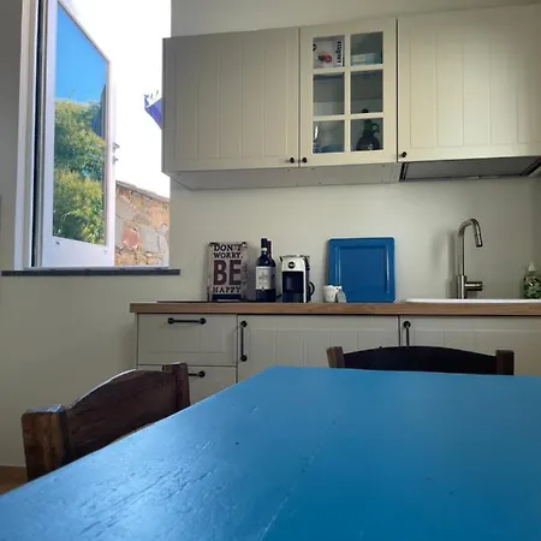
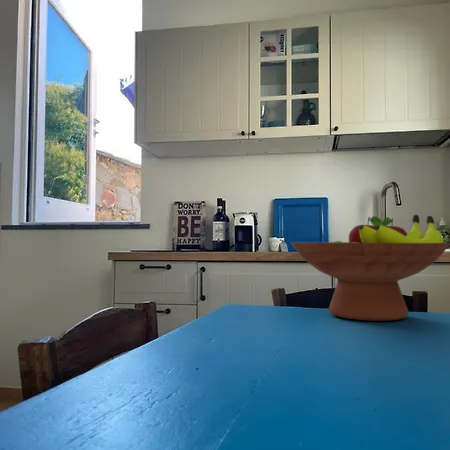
+ fruit bowl (366, 264)
